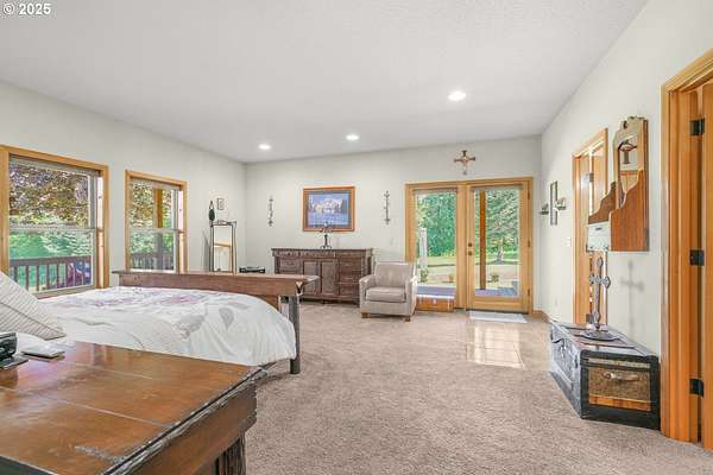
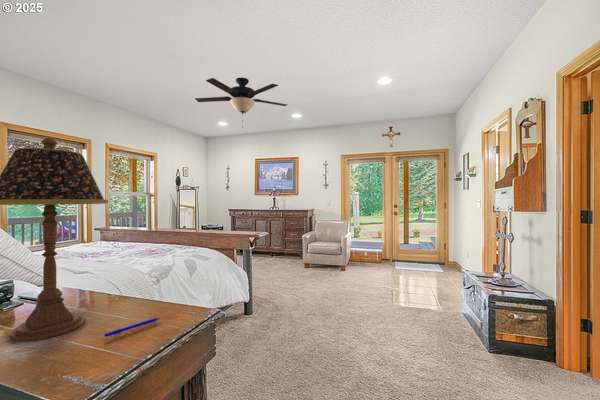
+ pen (134, 326)
+ ceiling fan (242, 105)
+ table lamp (51, 232)
